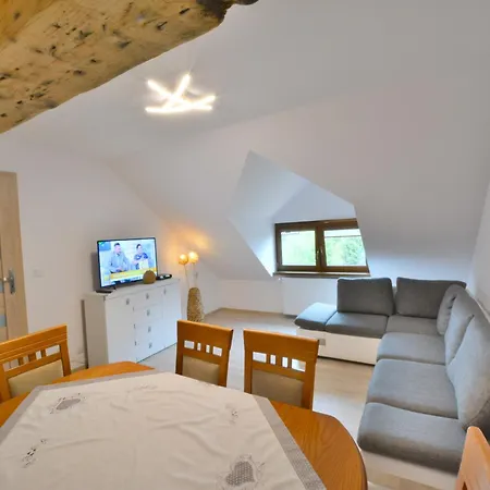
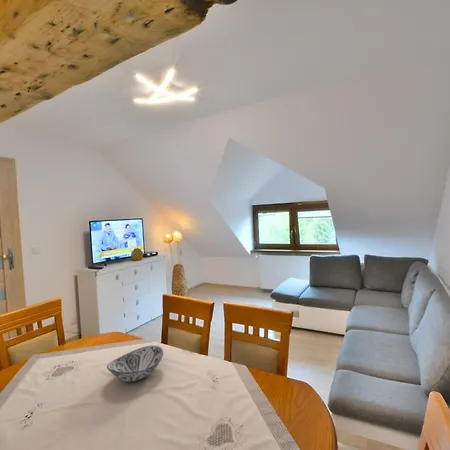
+ decorative bowl (136, 366)
